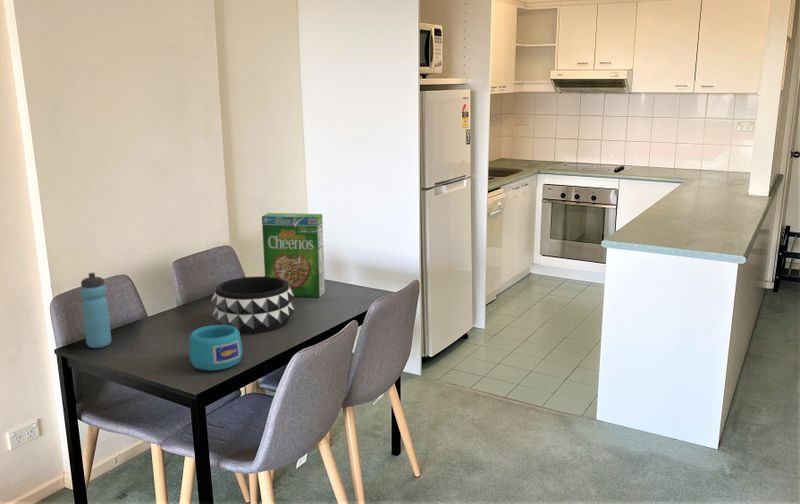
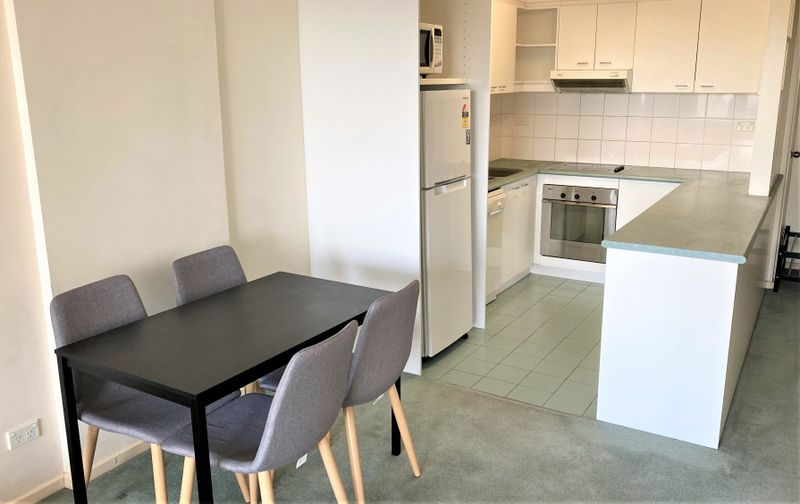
- water bottle (95, 309)
- cereal box (293, 254)
- decorative bowl (253, 303)
- cup (212, 346)
